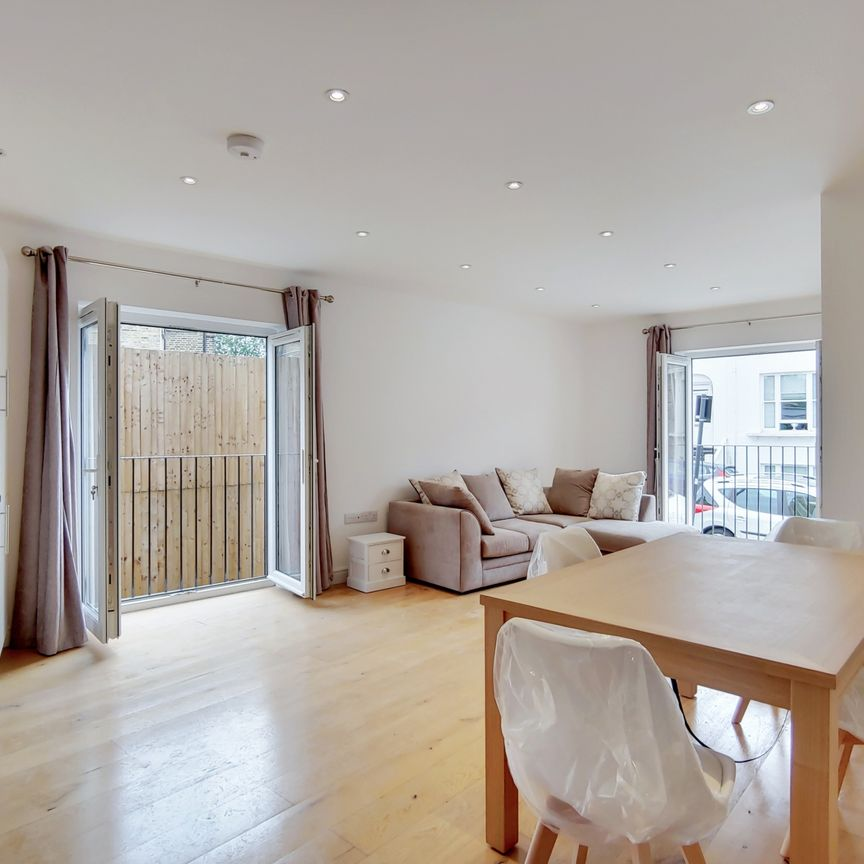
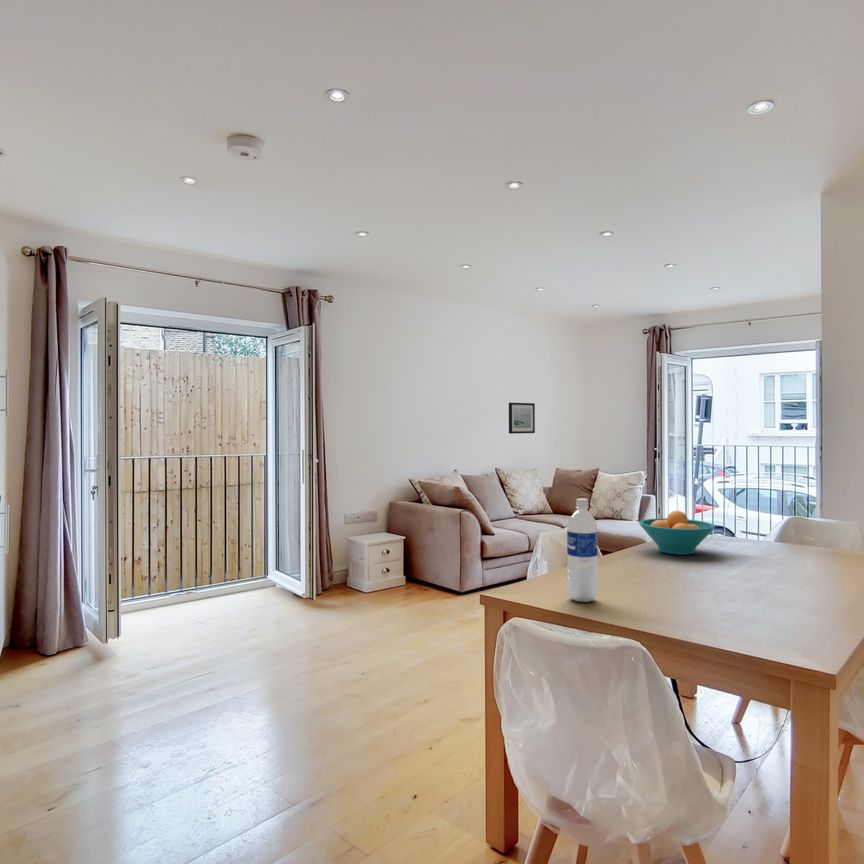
+ fruit bowl (676, 531)
+ water bottle (582, 549)
+ wall art (522, 418)
